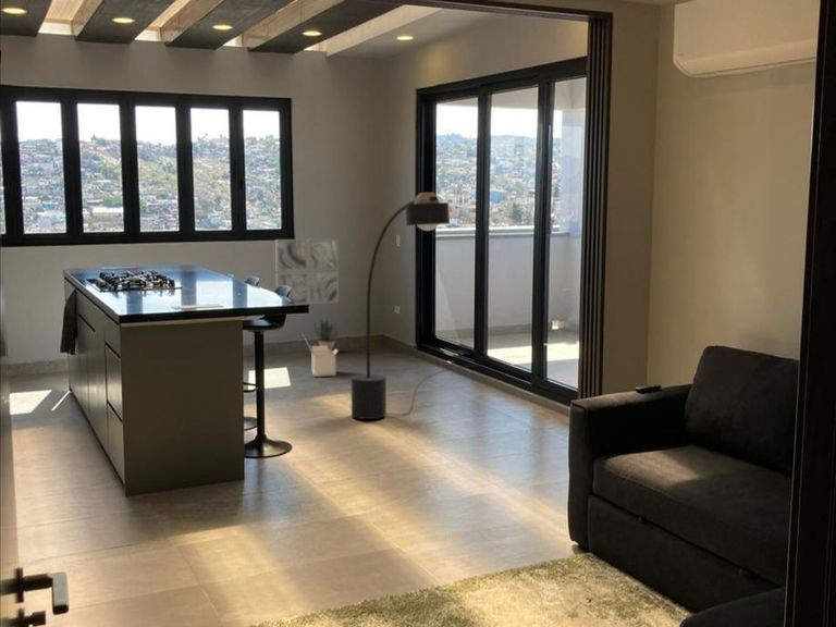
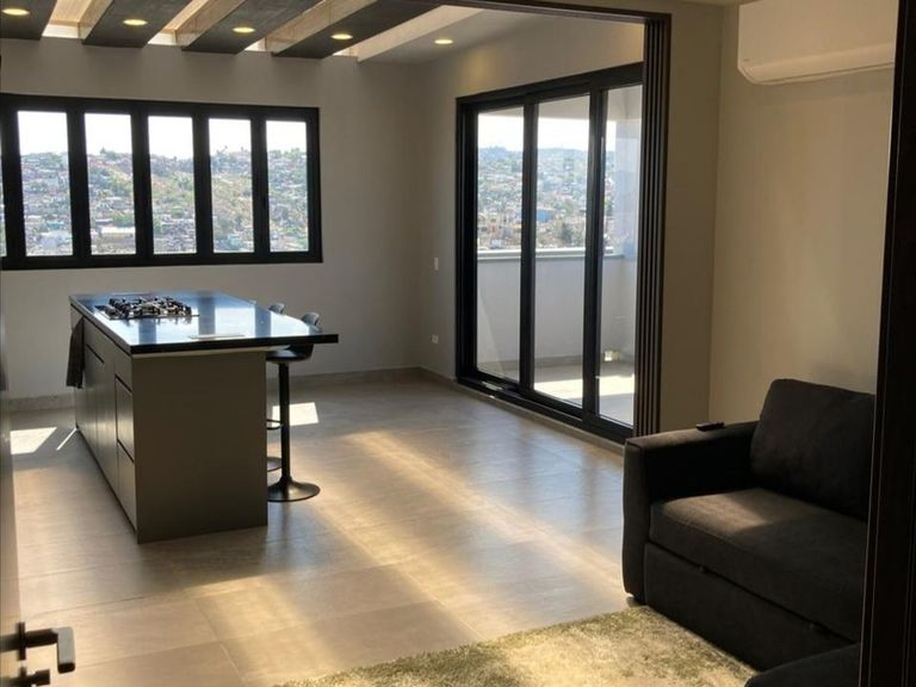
- potted plant (325, 334)
- wall art (308, 272)
- cardboard box (320, 354)
- floor lamp (466, 366)
